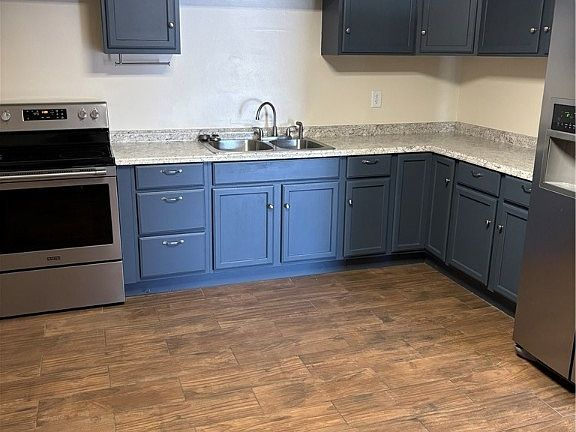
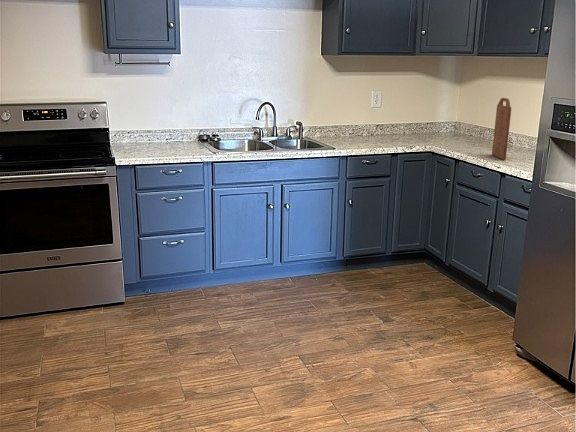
+ cutting board (501, 128)
